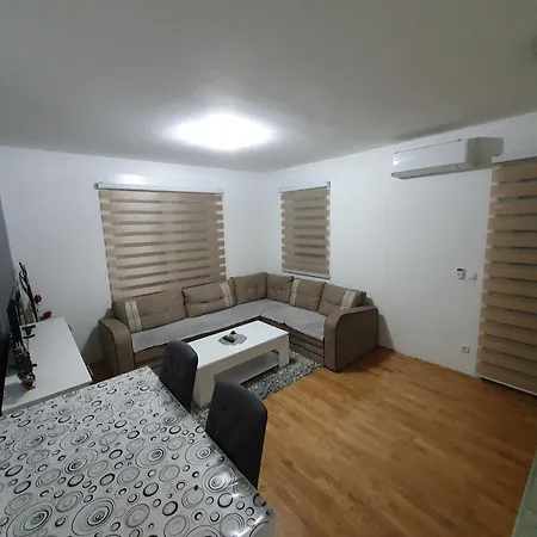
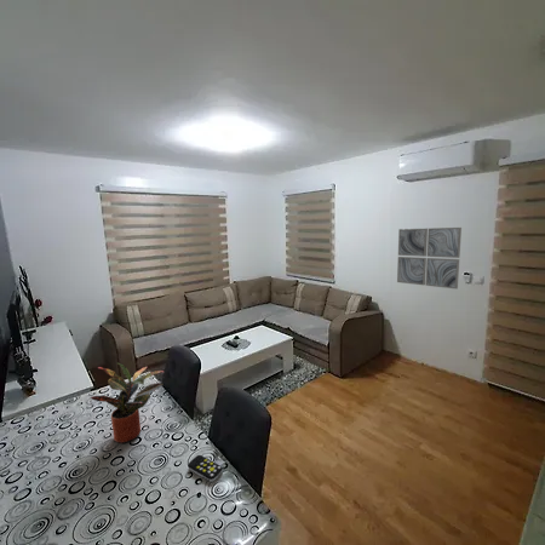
+ potted plant (132, 398)
+ wall art (425, 256)
+ remote control (205, 467)
